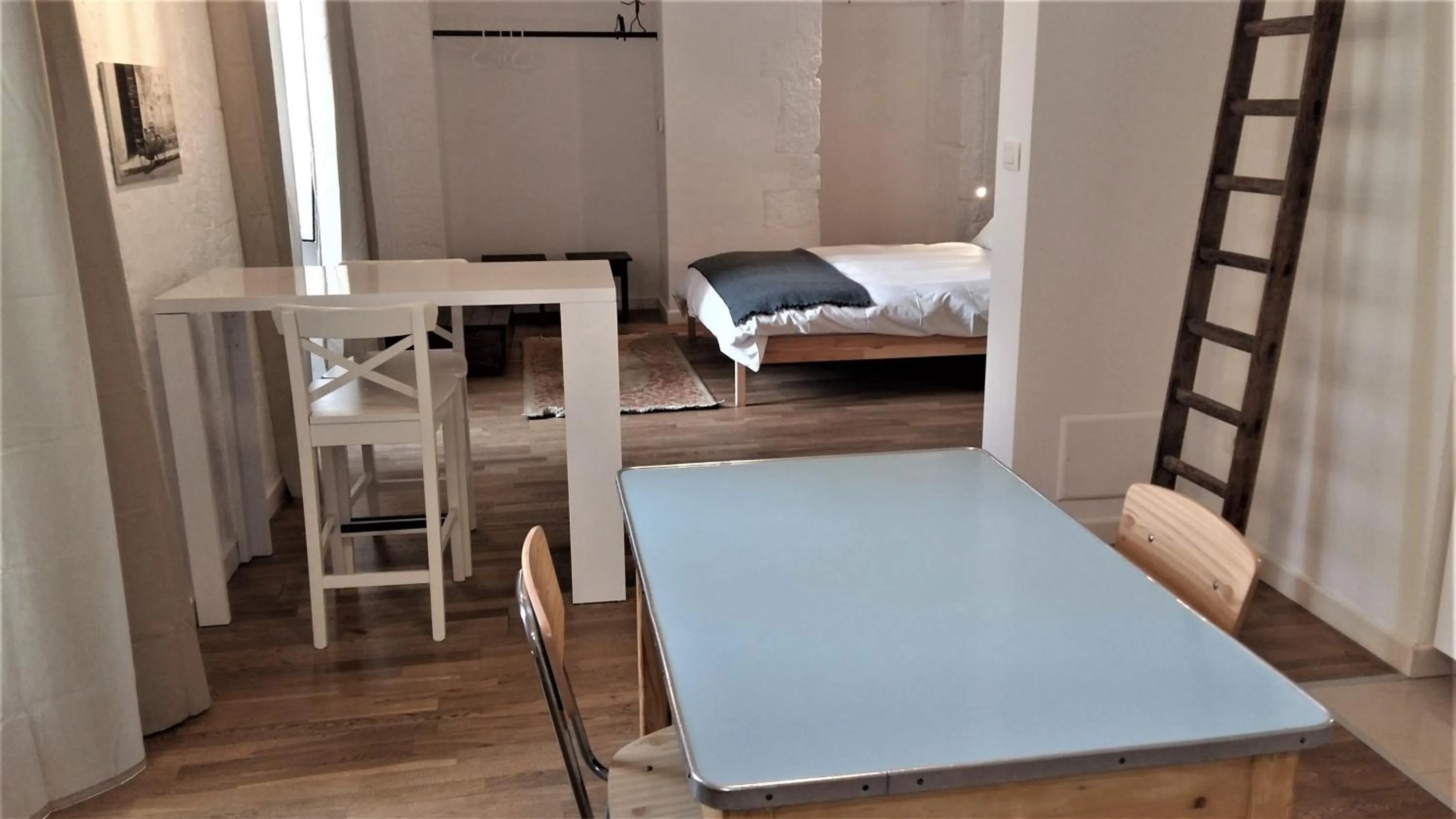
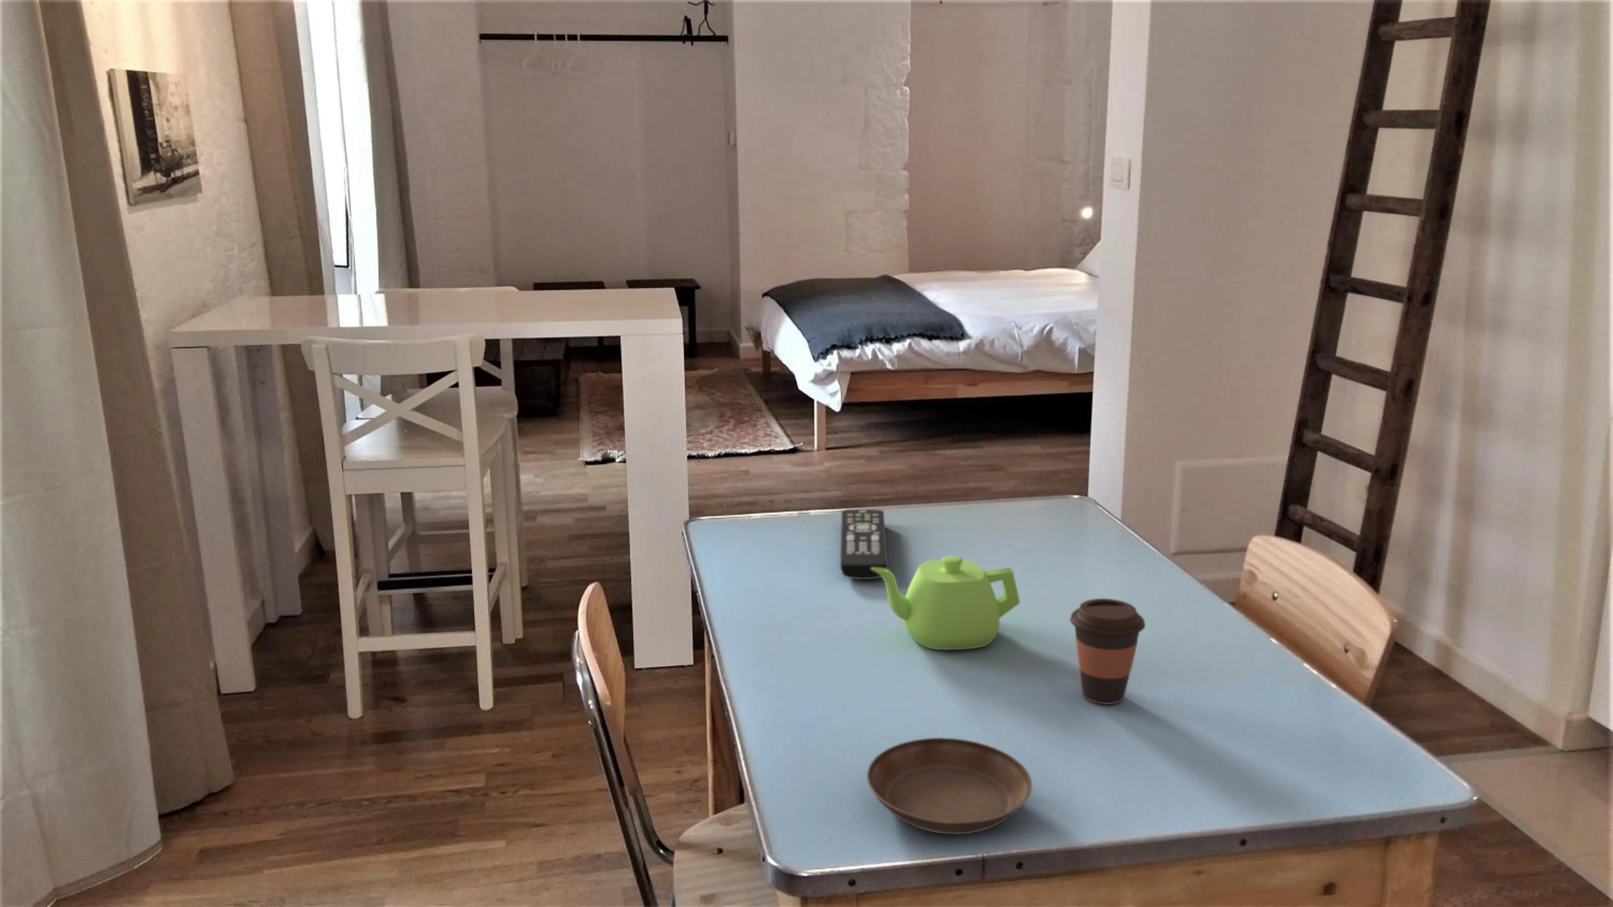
+ remote control (863, 542)
+ teapot (945, 596)
+ coffee cup (1106, 652)
+ saucer (948, 790)
